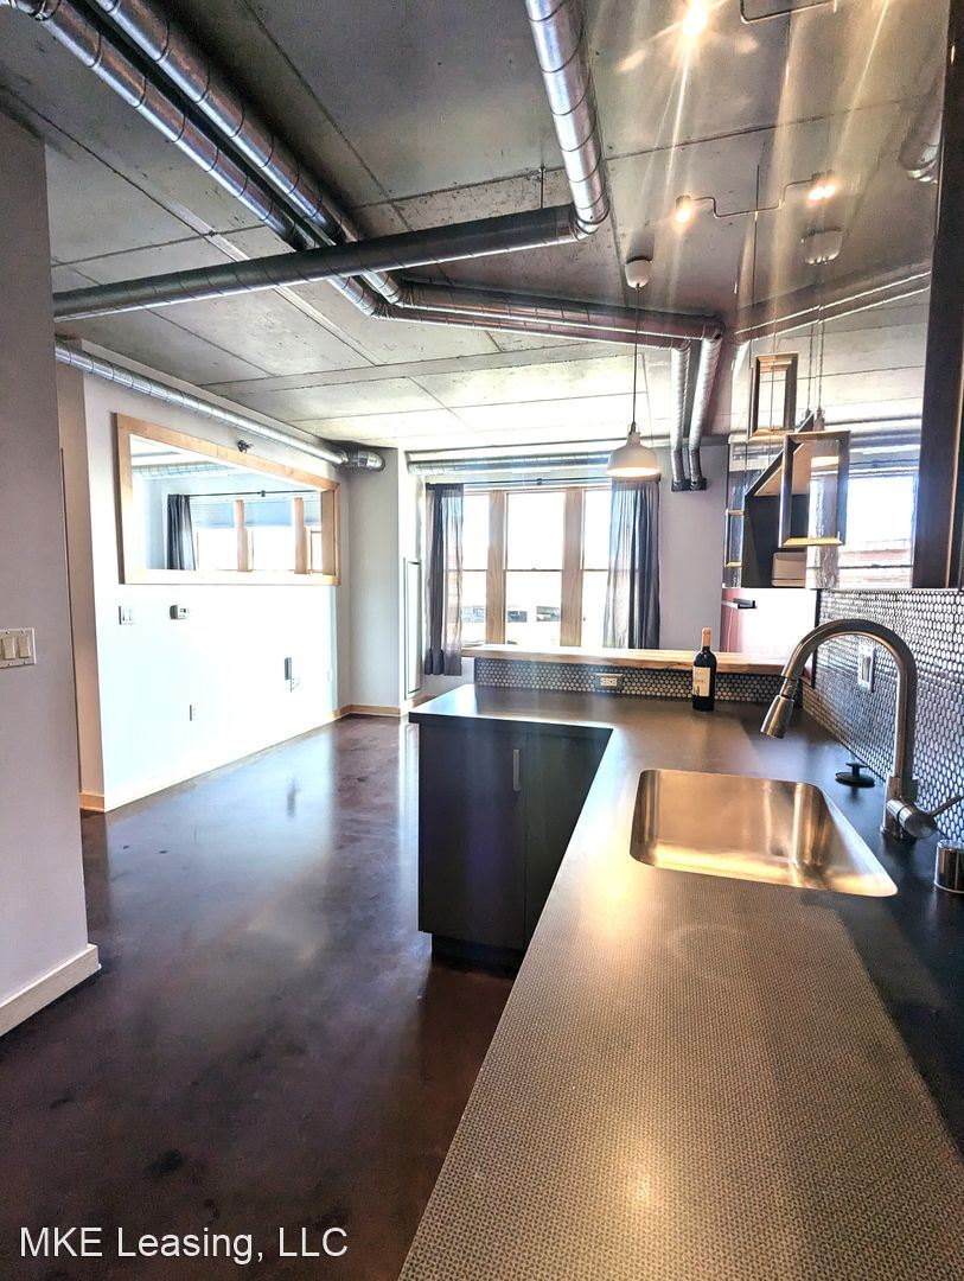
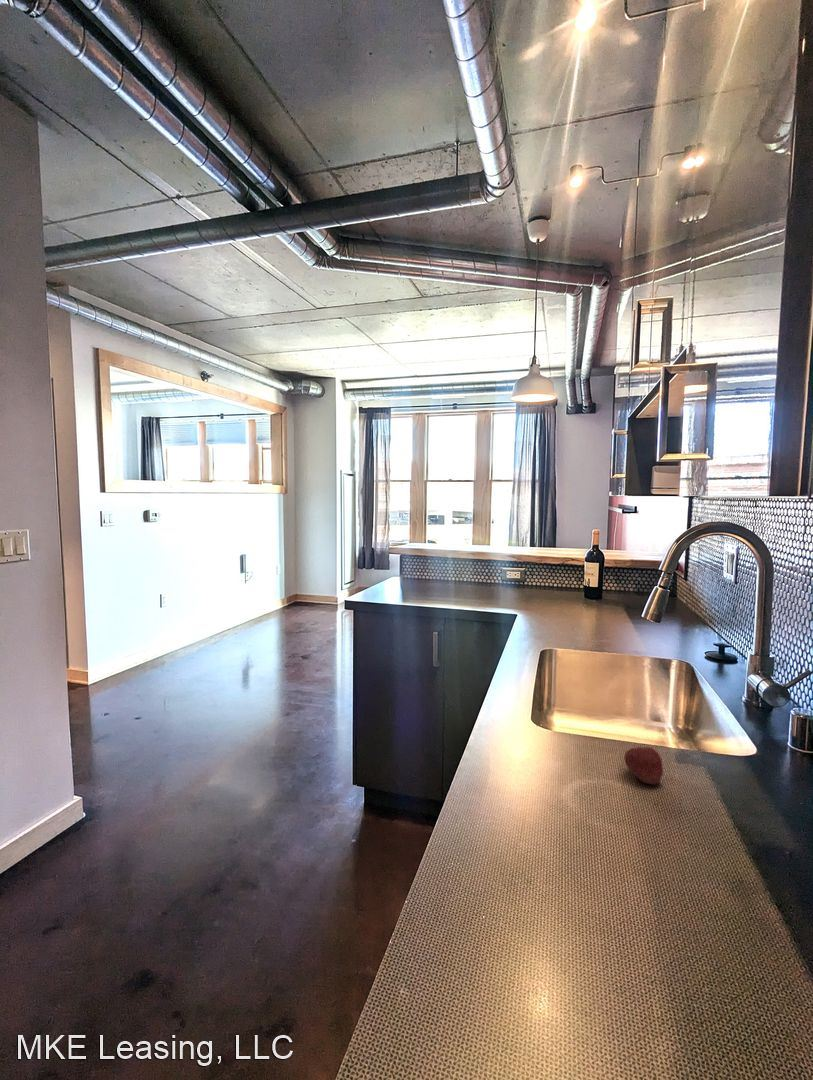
+ fruit (645, 762)
